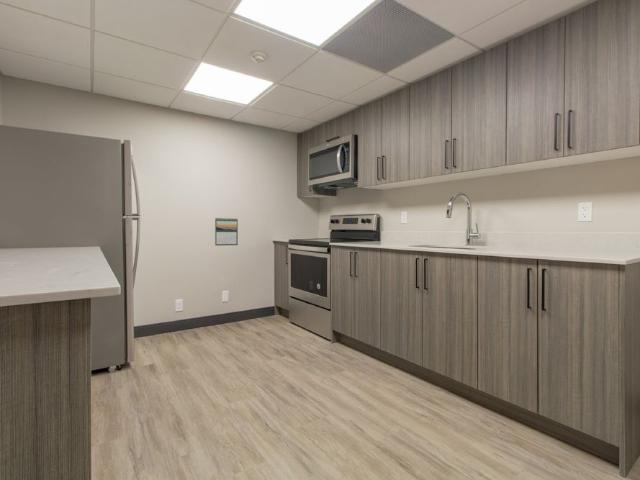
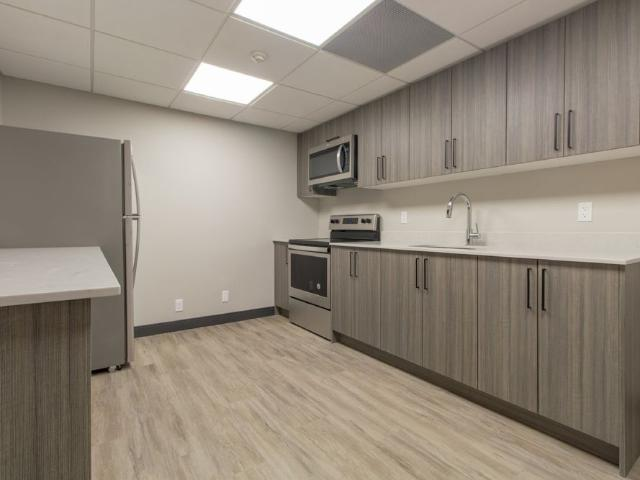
- calendar (226, 231)
